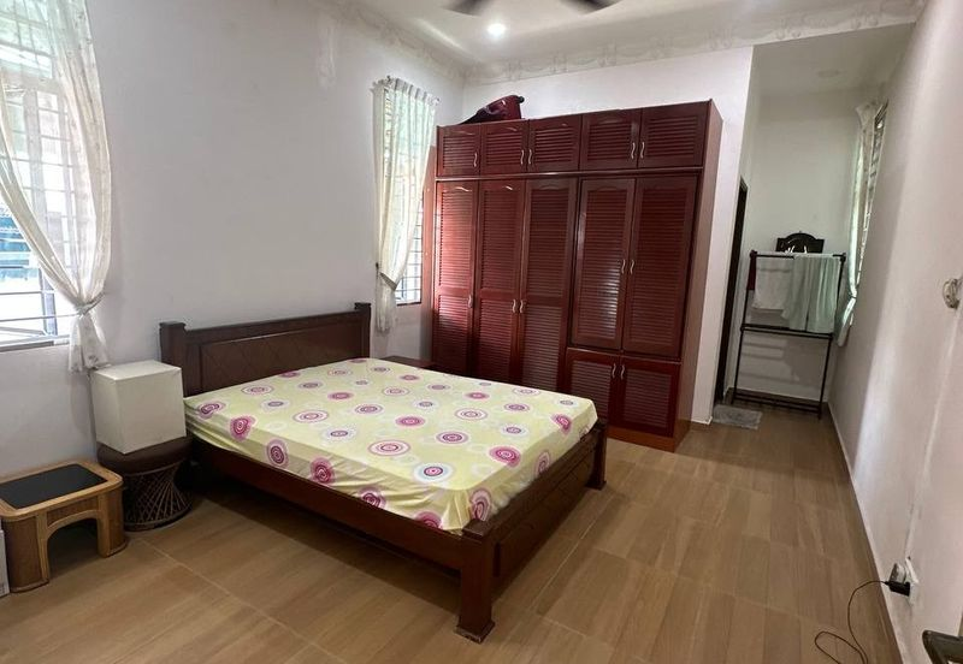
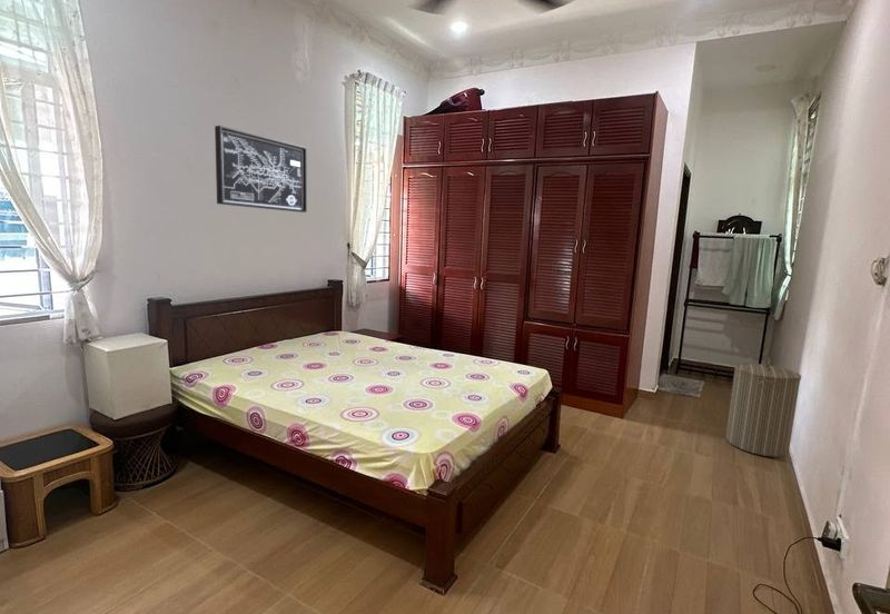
+ wall art (265, 172)
+ laundry hamper (762, 402)
